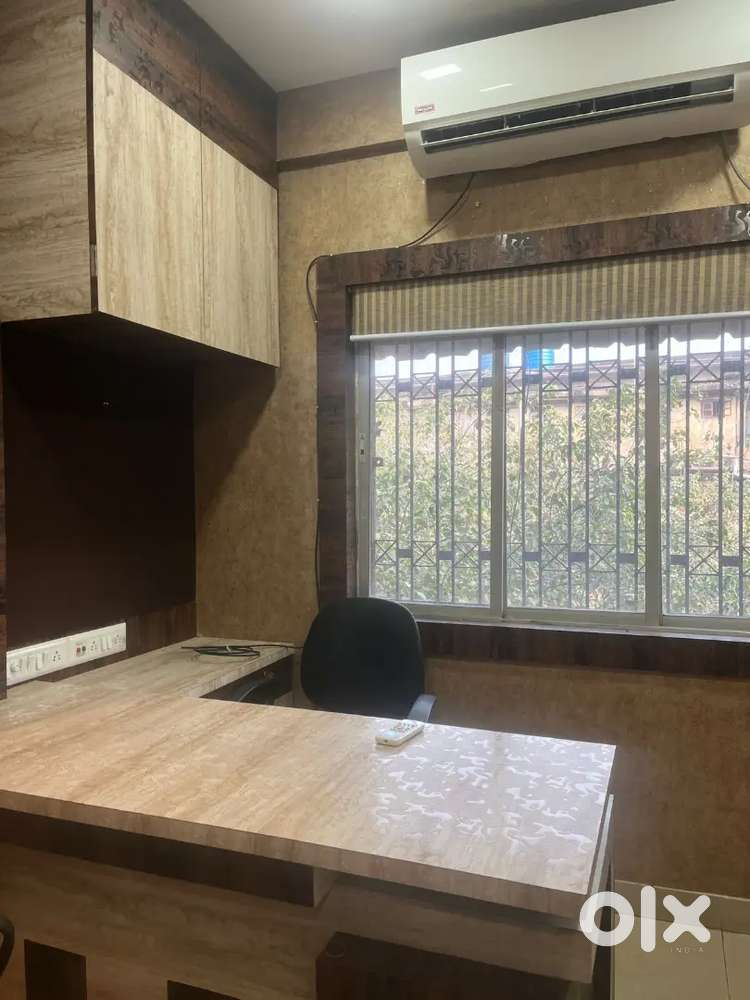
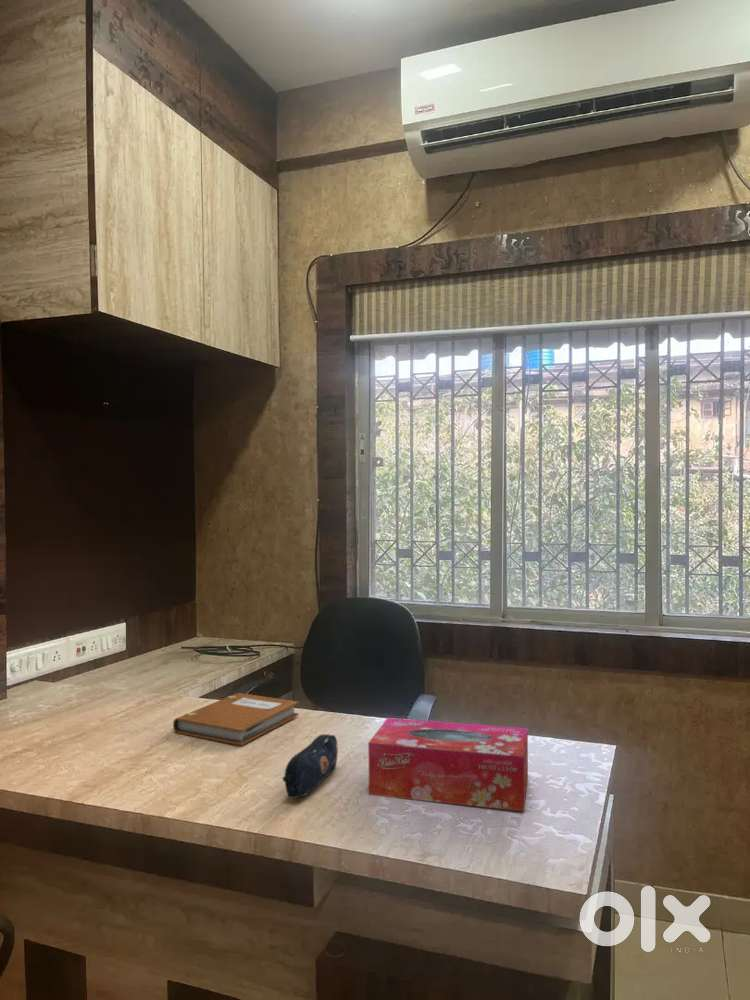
+ tissue box (450, 760)
+ notebook (239, 715)
+ pencil case (313, 764)
